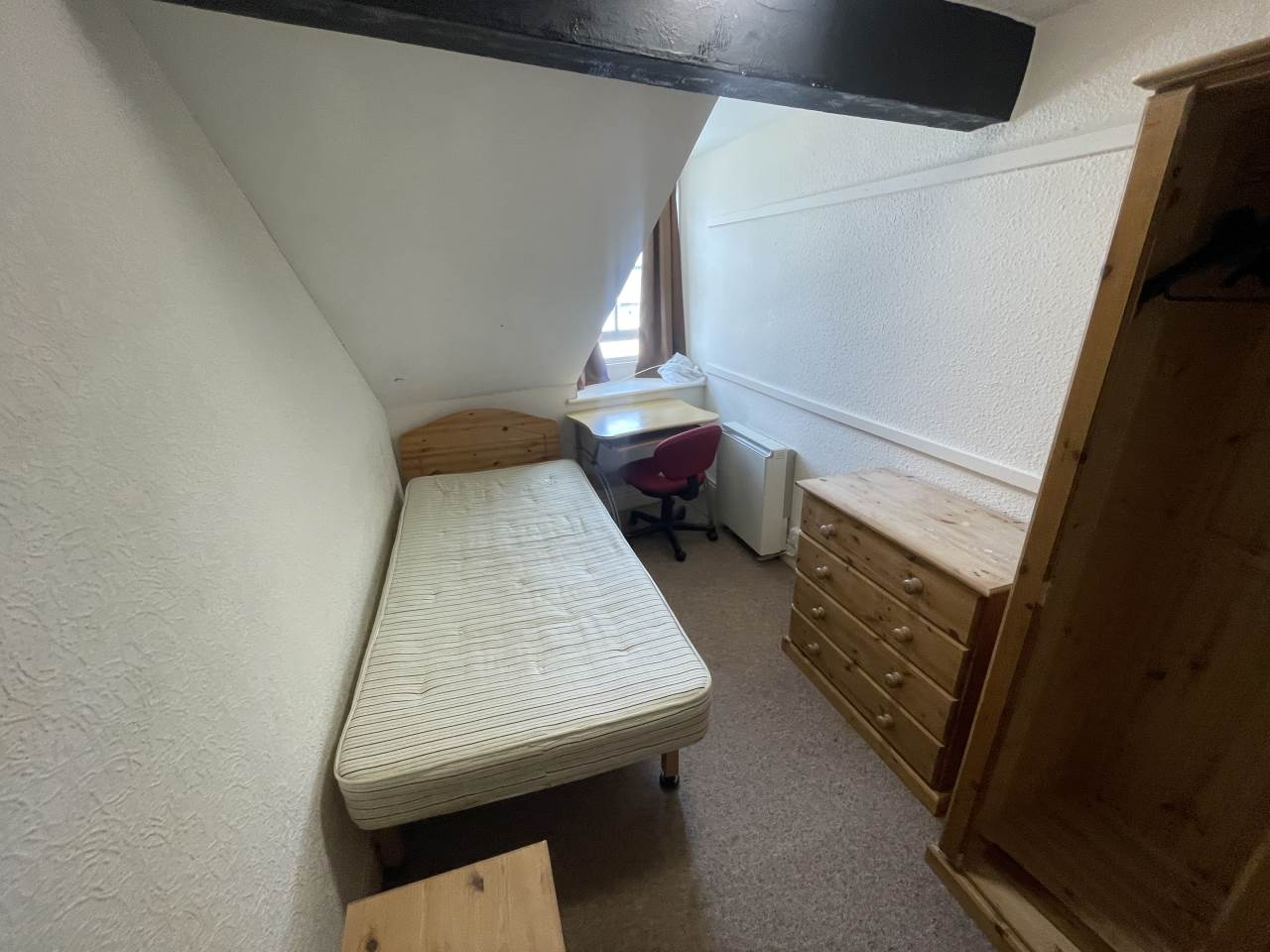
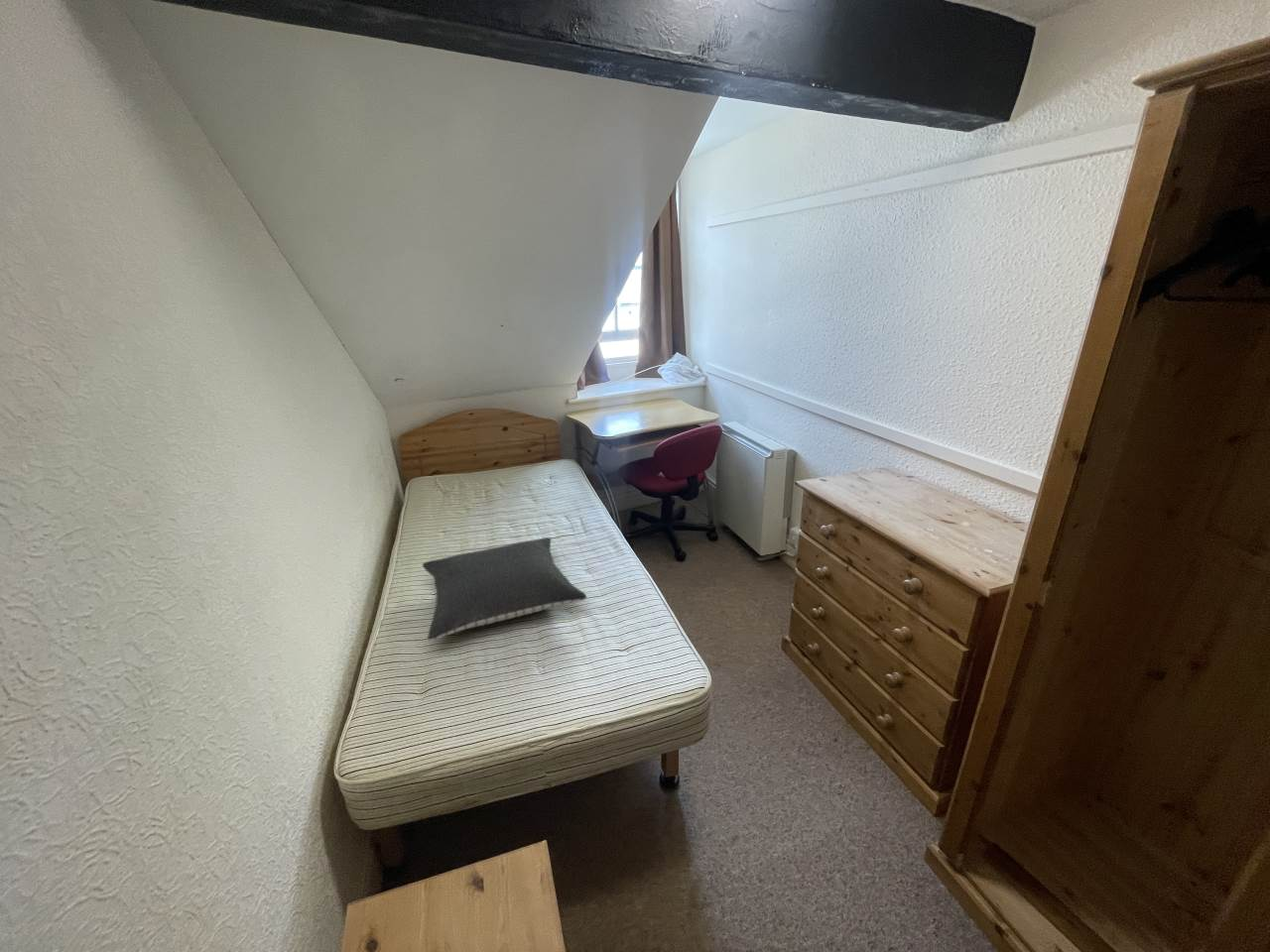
+ pillow (499, 580)
